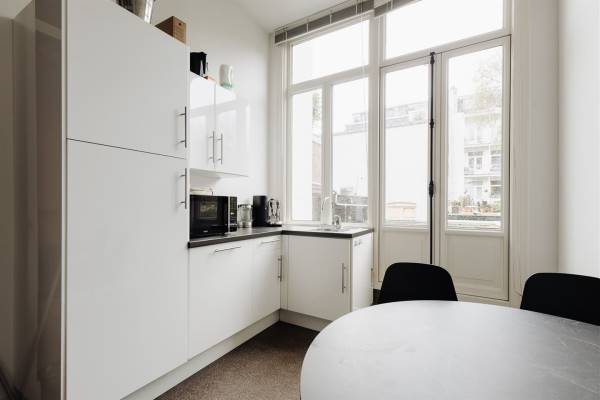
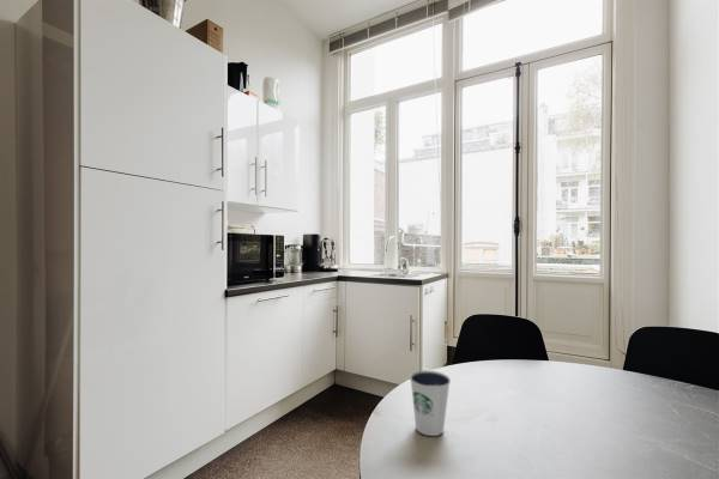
+ dixie cup (429, 404)
